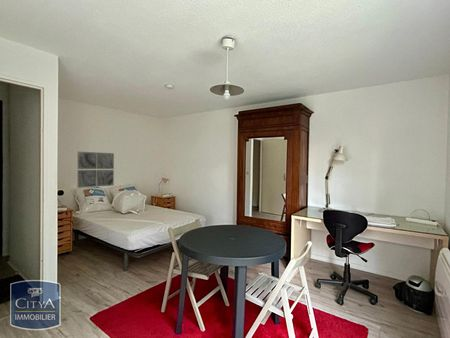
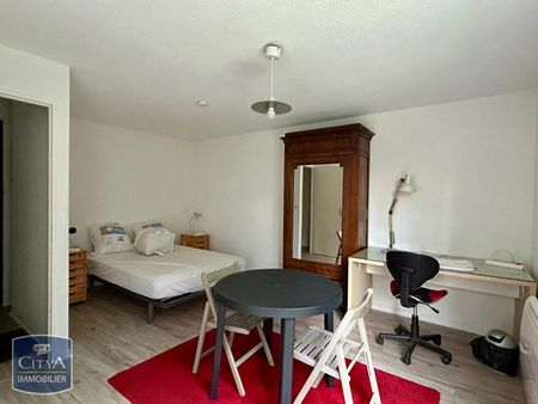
- wall art (96, 168)
